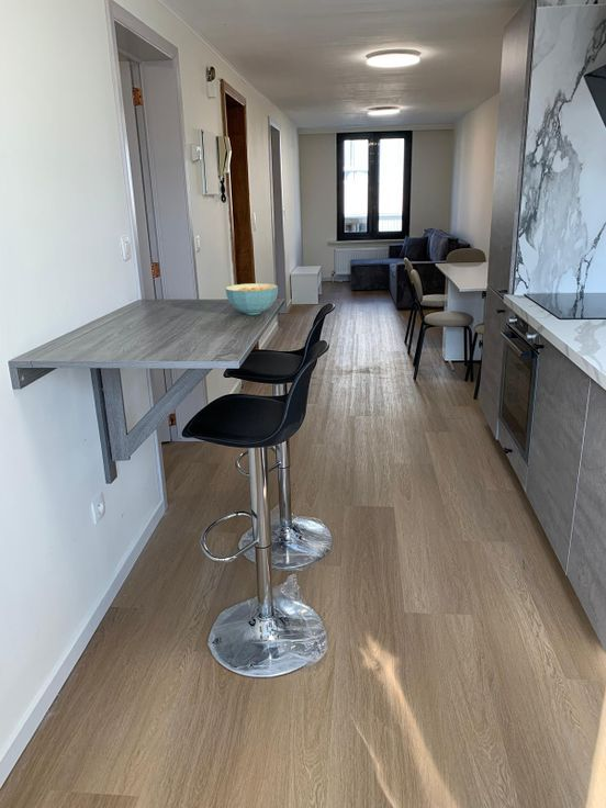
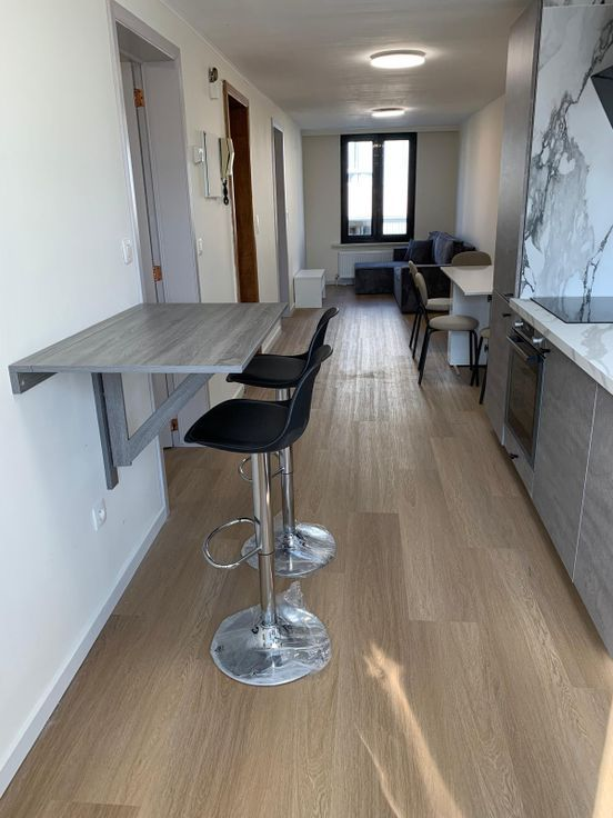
- cereal bowl (251, 300)
